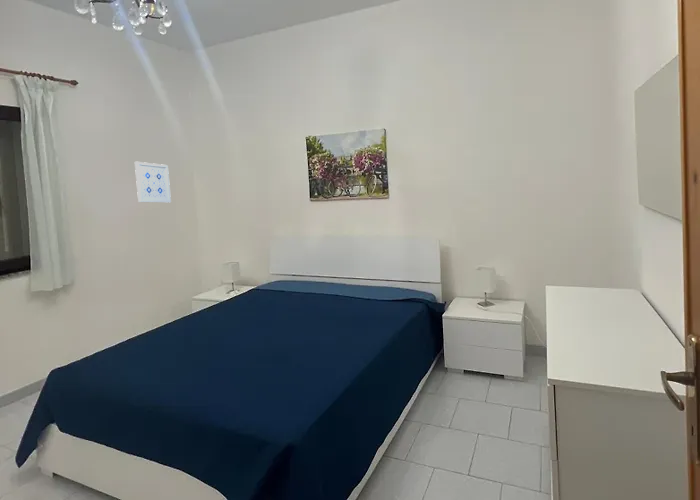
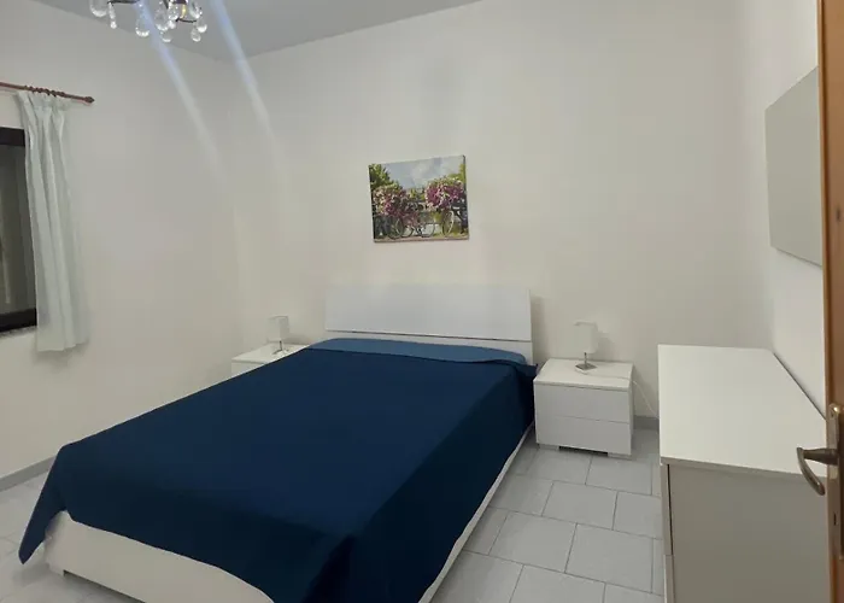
- wall art (153, 182)
